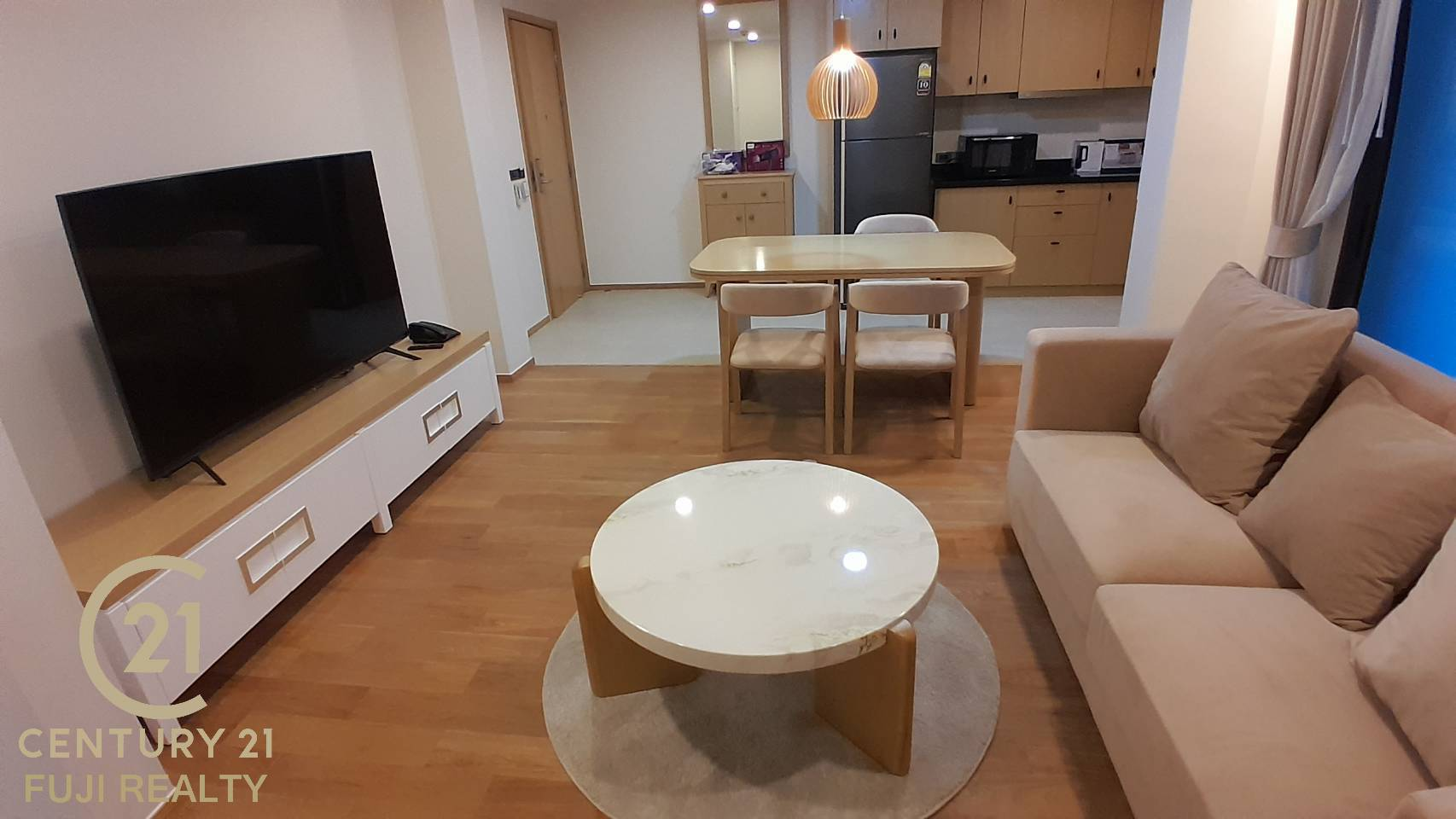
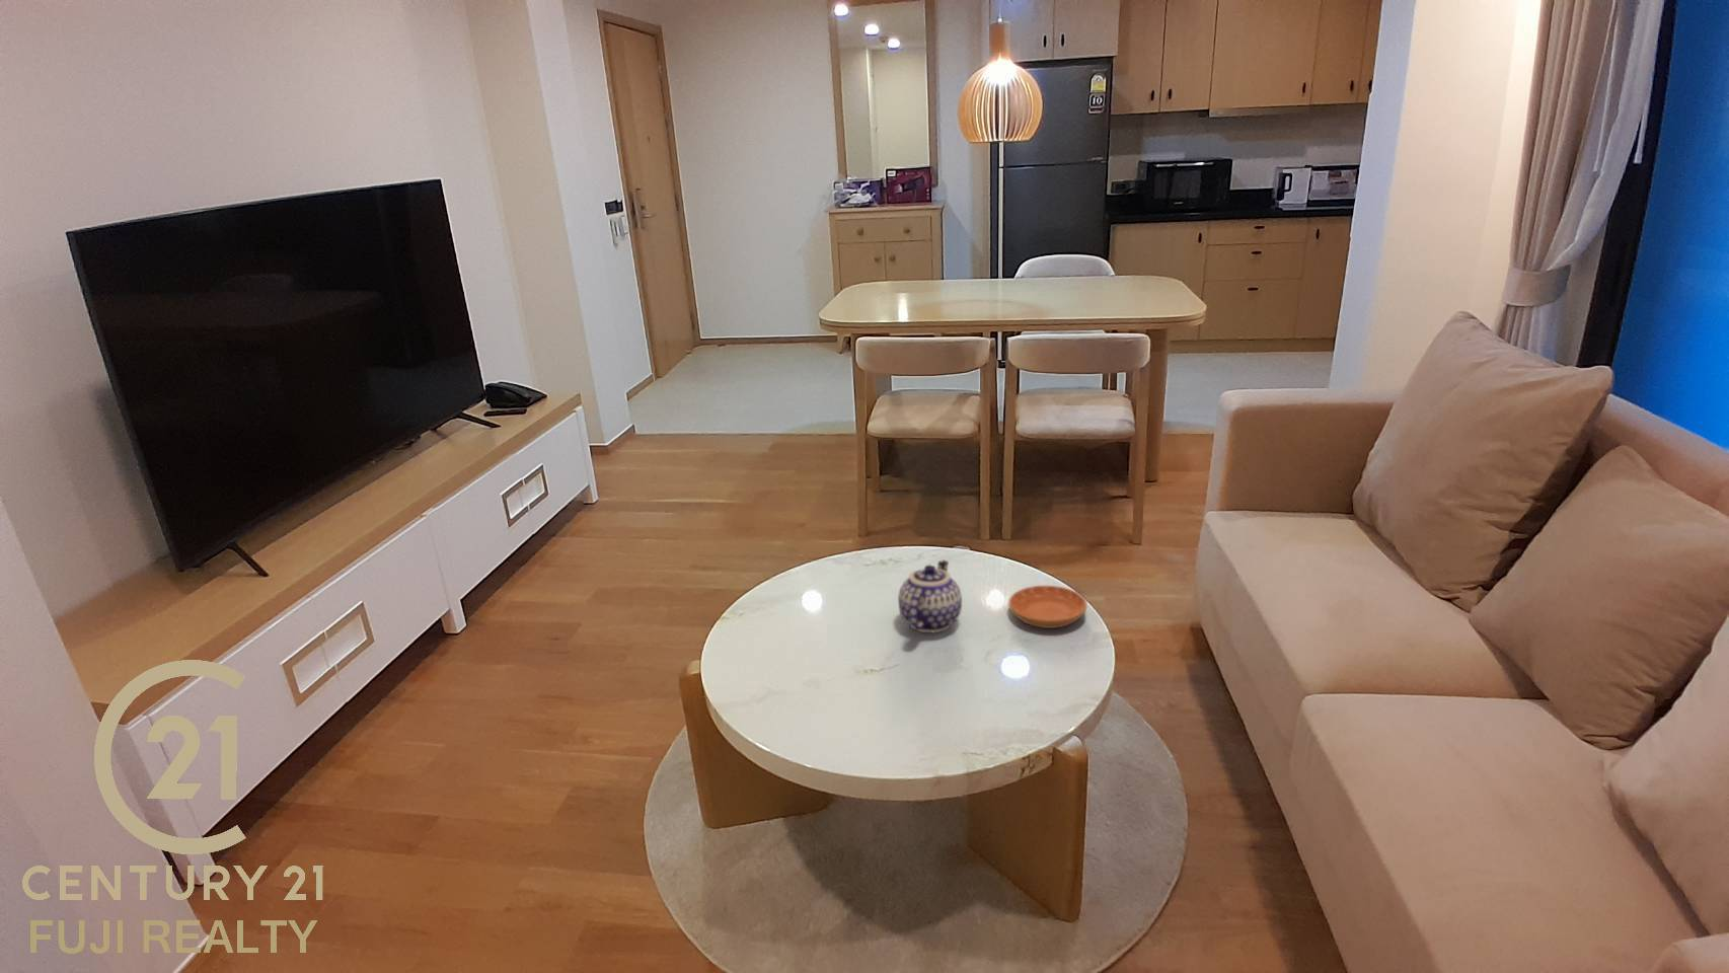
+ saucer (1047, 607)
+ teapot (930, 594)
